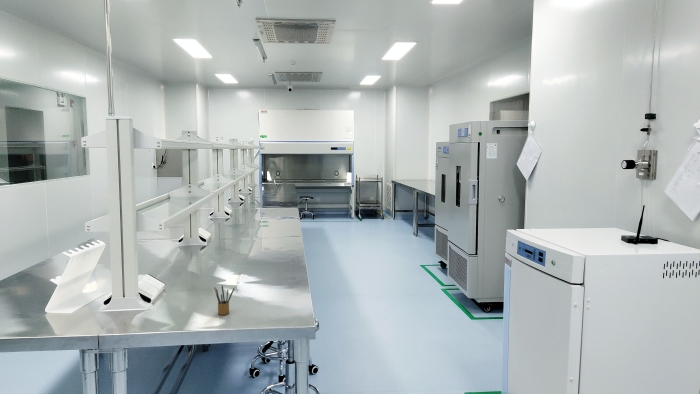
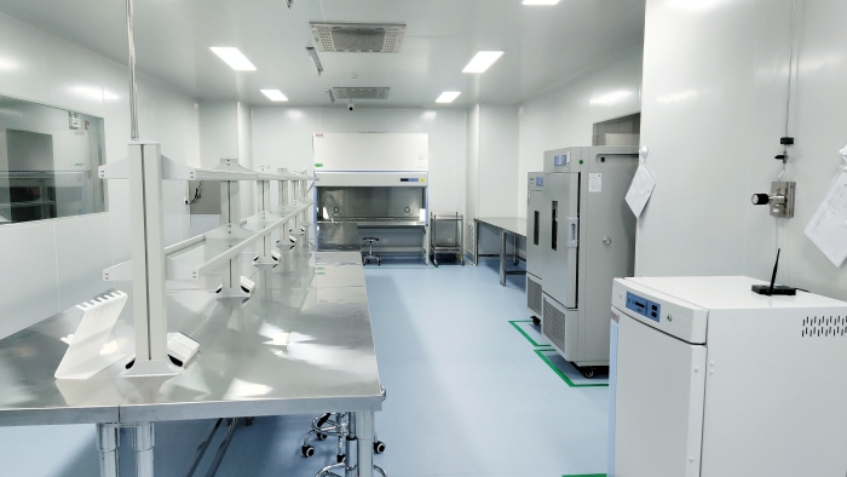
- pencil box (224, 299)
